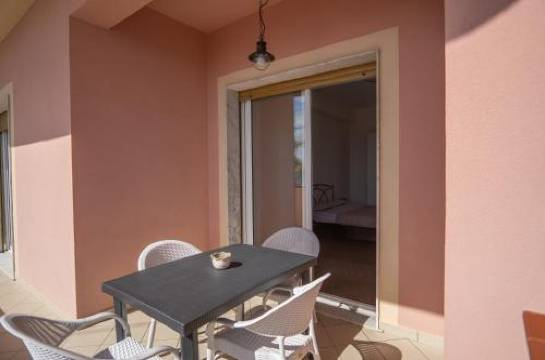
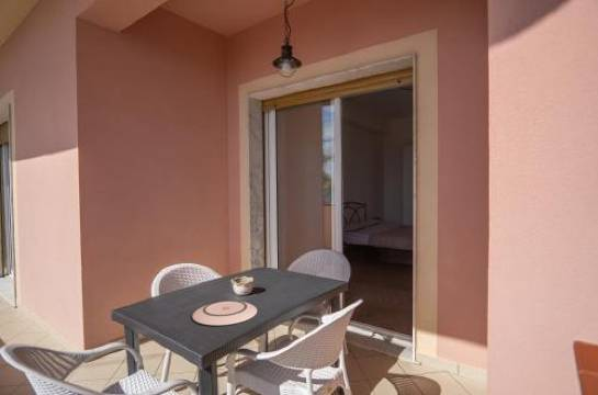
+ plate (225, 309)
